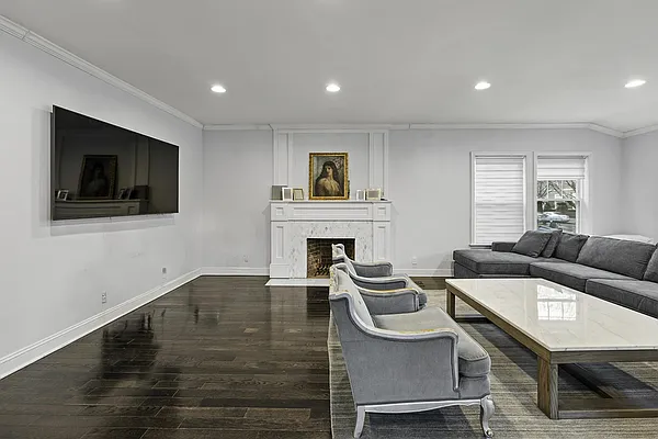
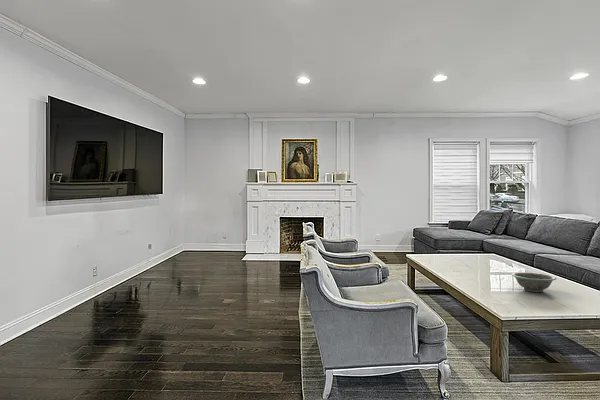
+ decorative bowl (533, 283)
